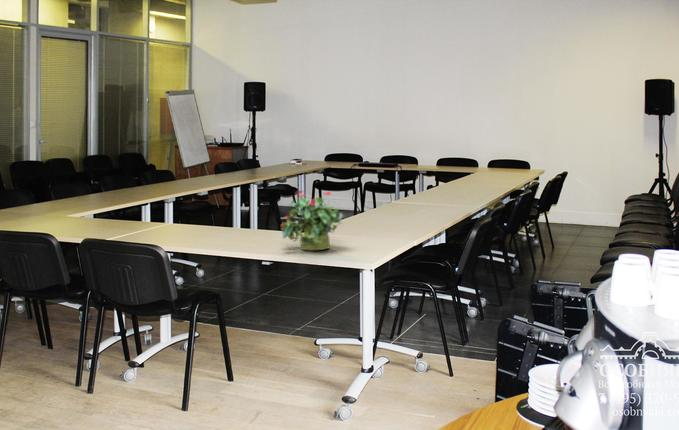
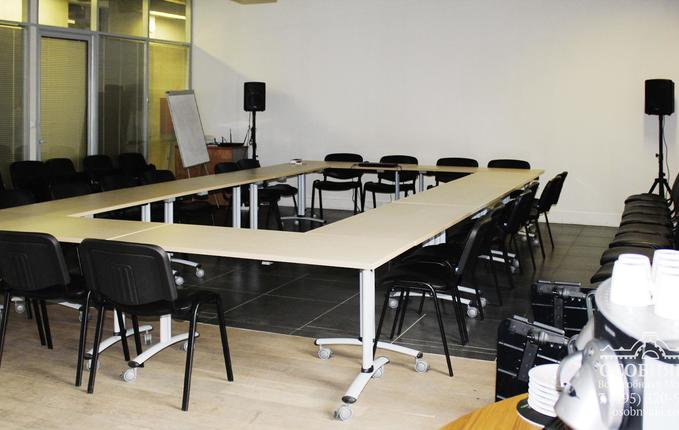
- potted plant (312, 220)
